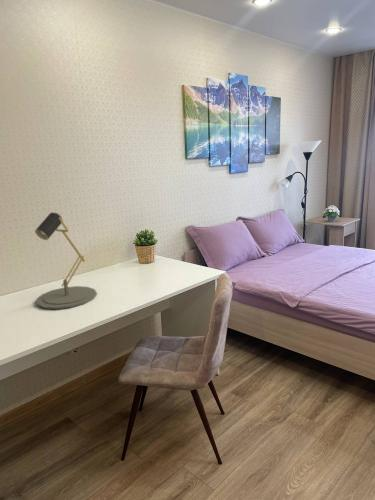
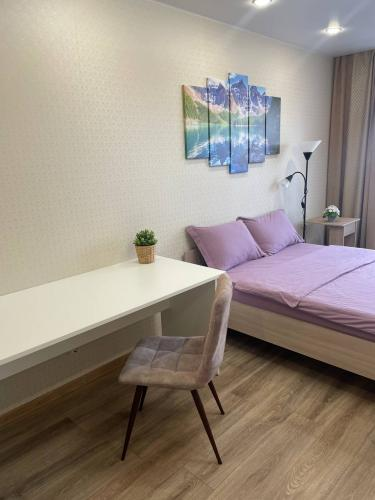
- desk lamp (74, 249)
